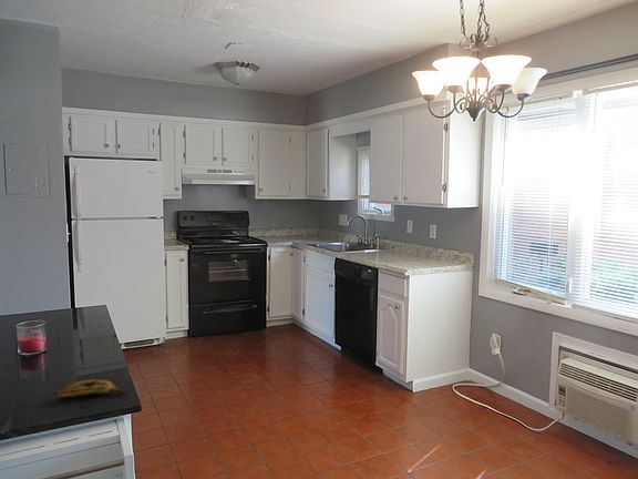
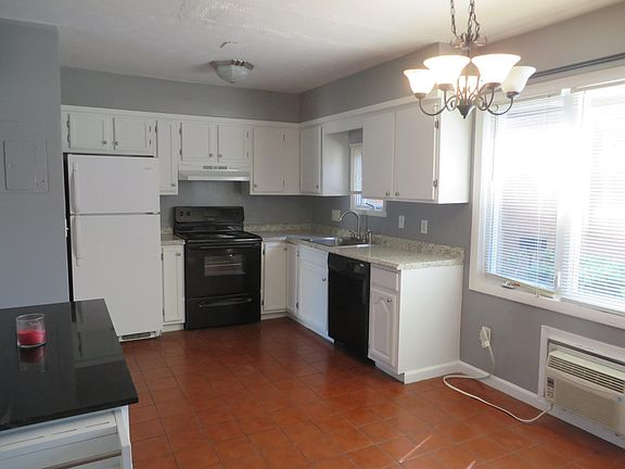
- banana (92, 387)
